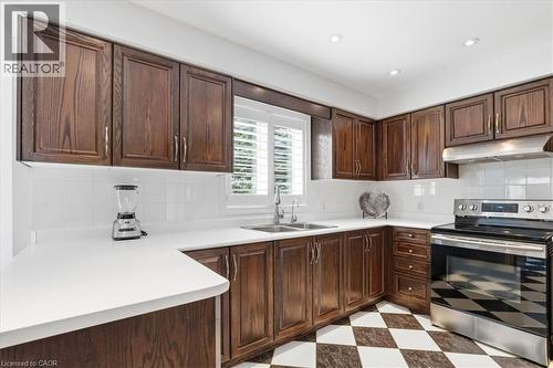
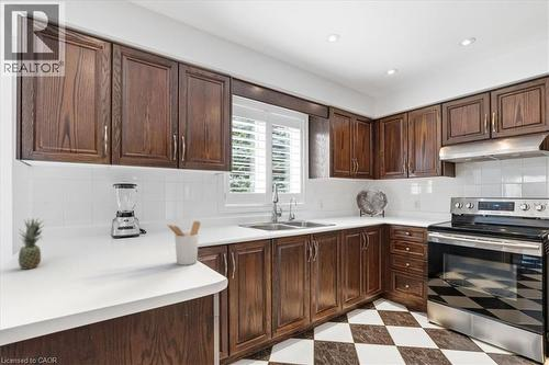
+ utensil holder (182, 242)
+ fruit (31, 242)
